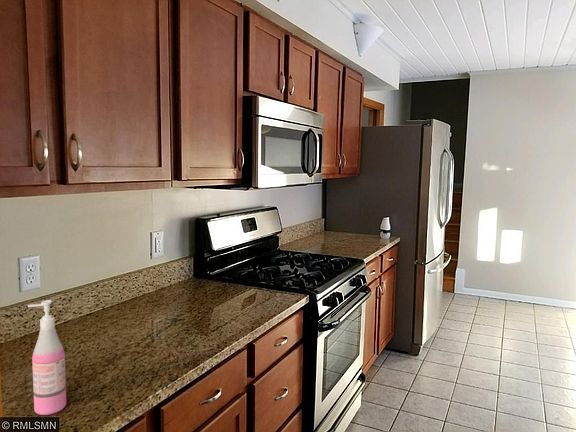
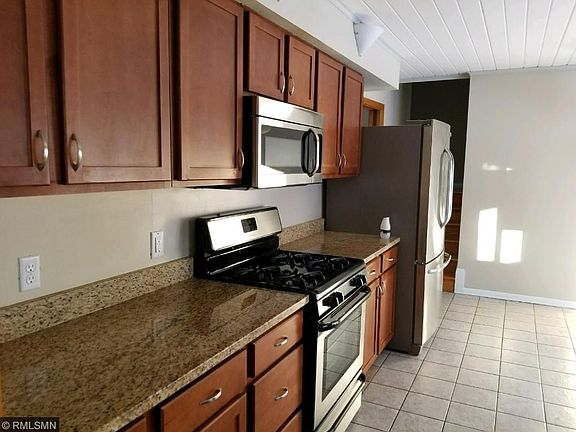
- soap dispenser (47, 355)
